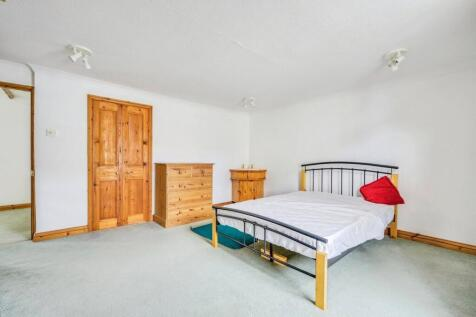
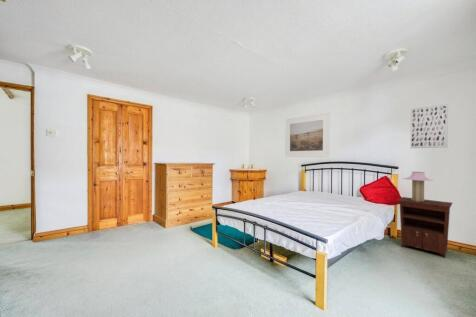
+ nightstand (424, 225)
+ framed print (305, 136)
+ table lamp (417, 186)
+ wall art (428, 127)
